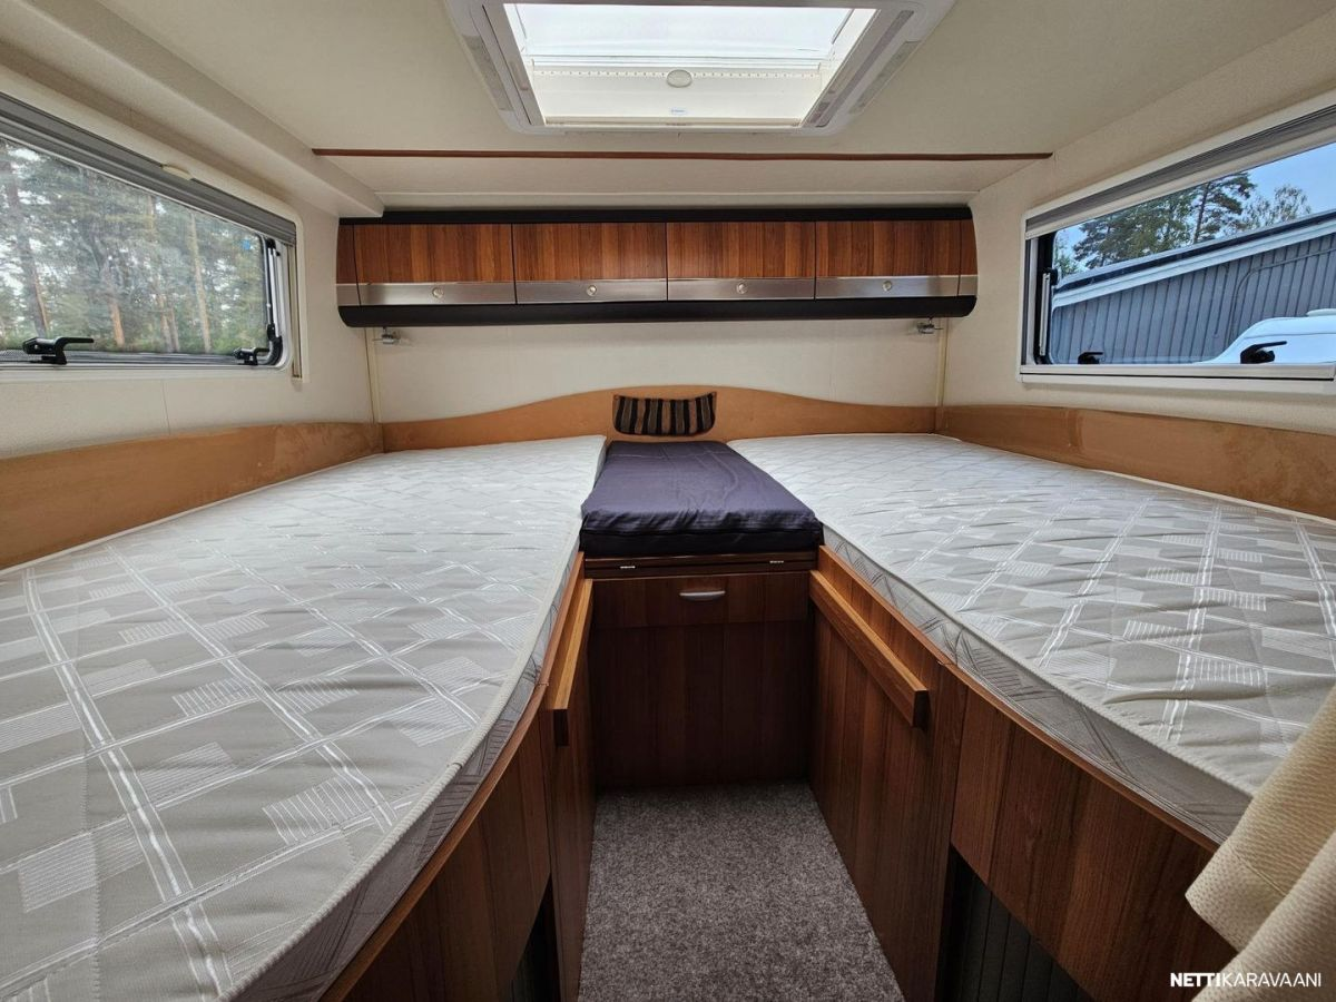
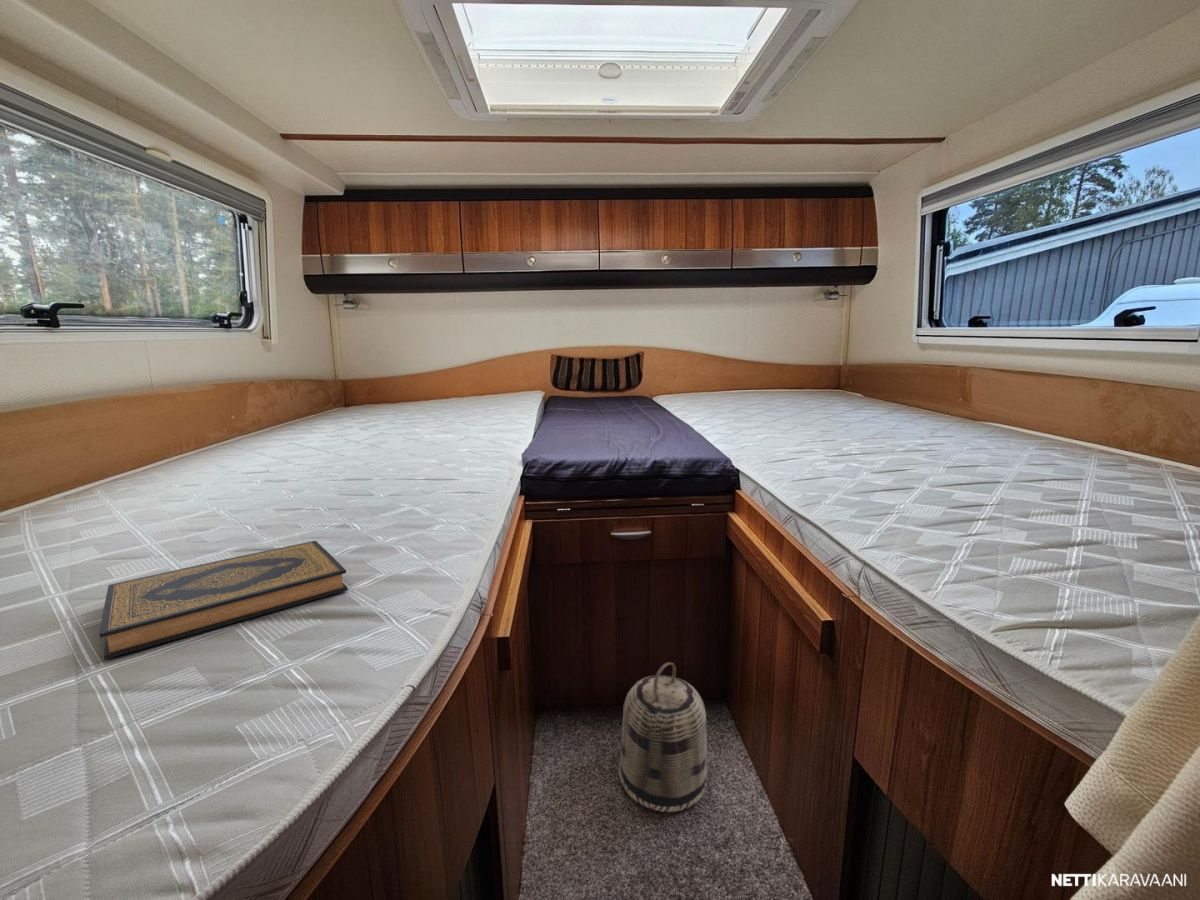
+ basket (664, 720)
+ hardback book (231, 586)
